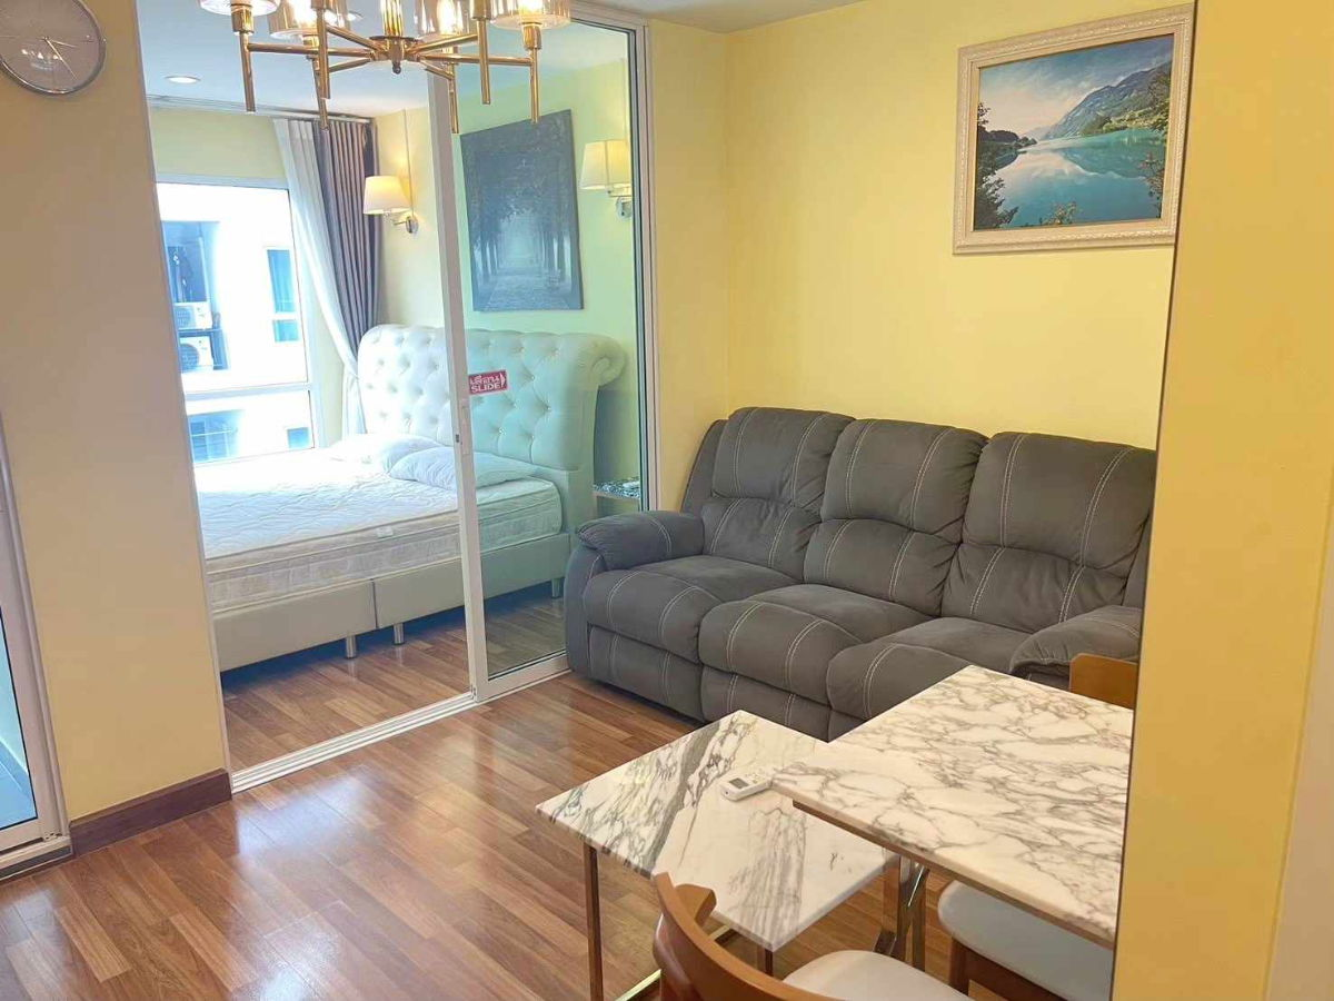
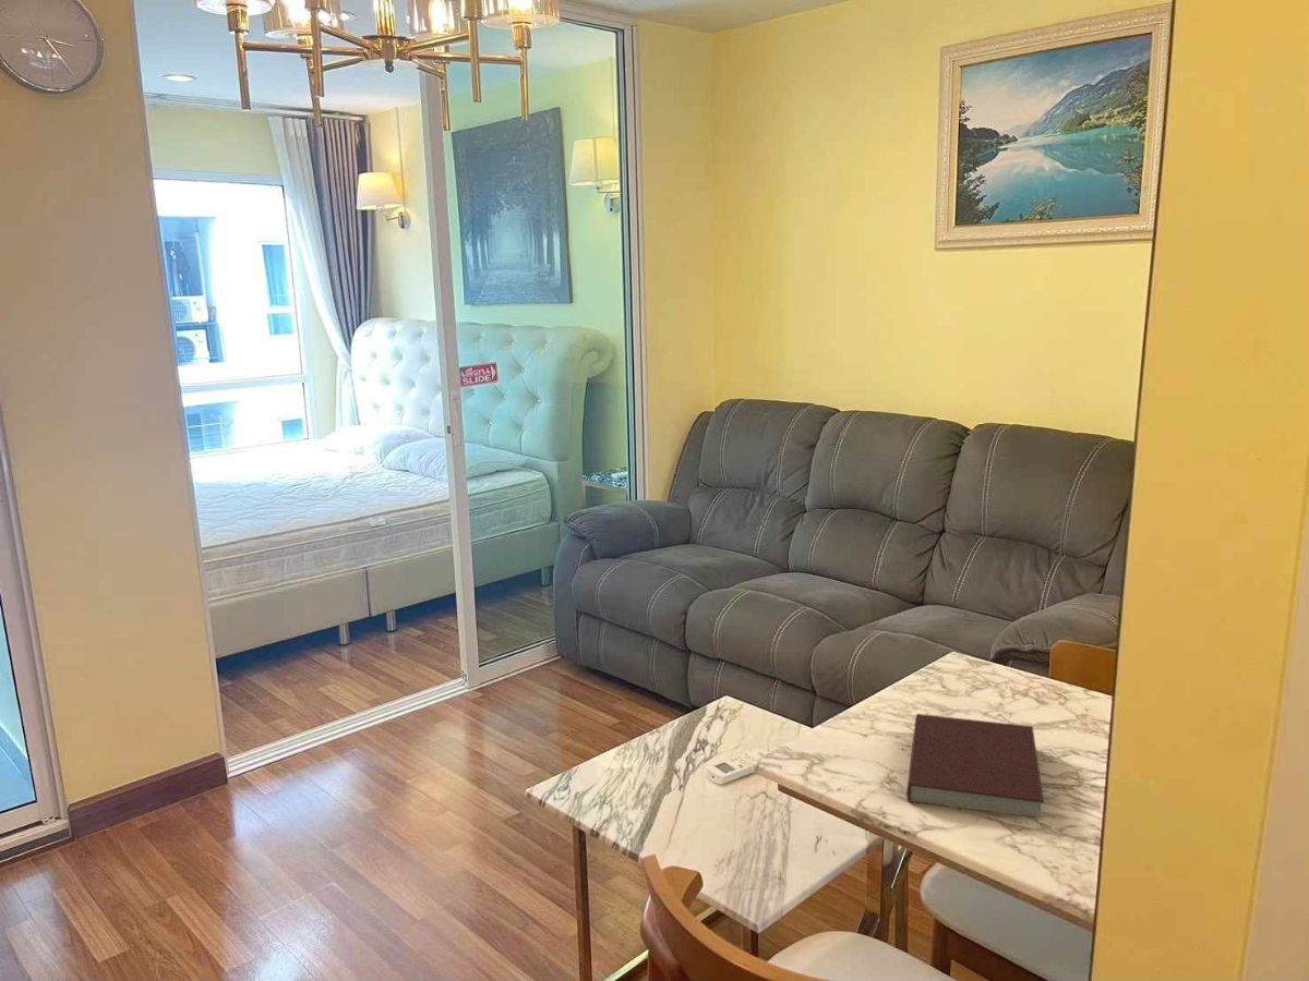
+ notebook (973, 762)
